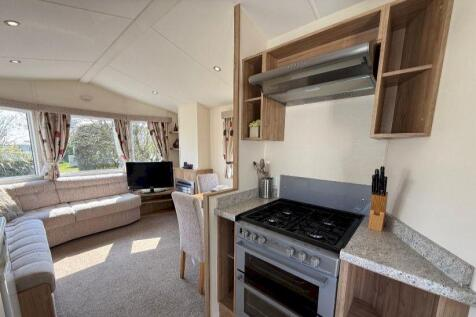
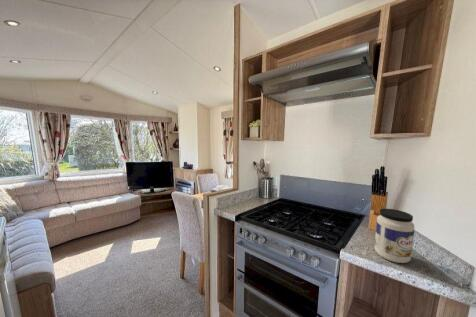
+ jar (393, 234)
